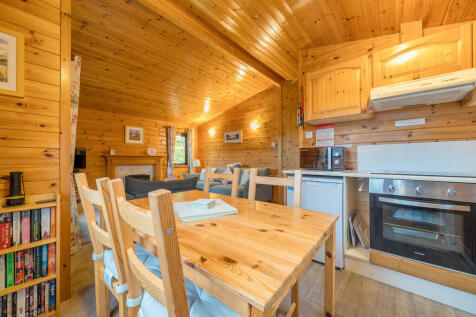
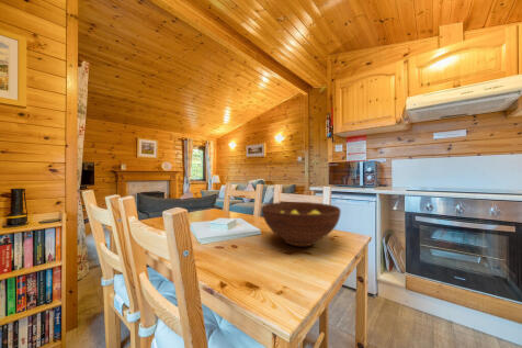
+ fruit bowl (299, 224)
